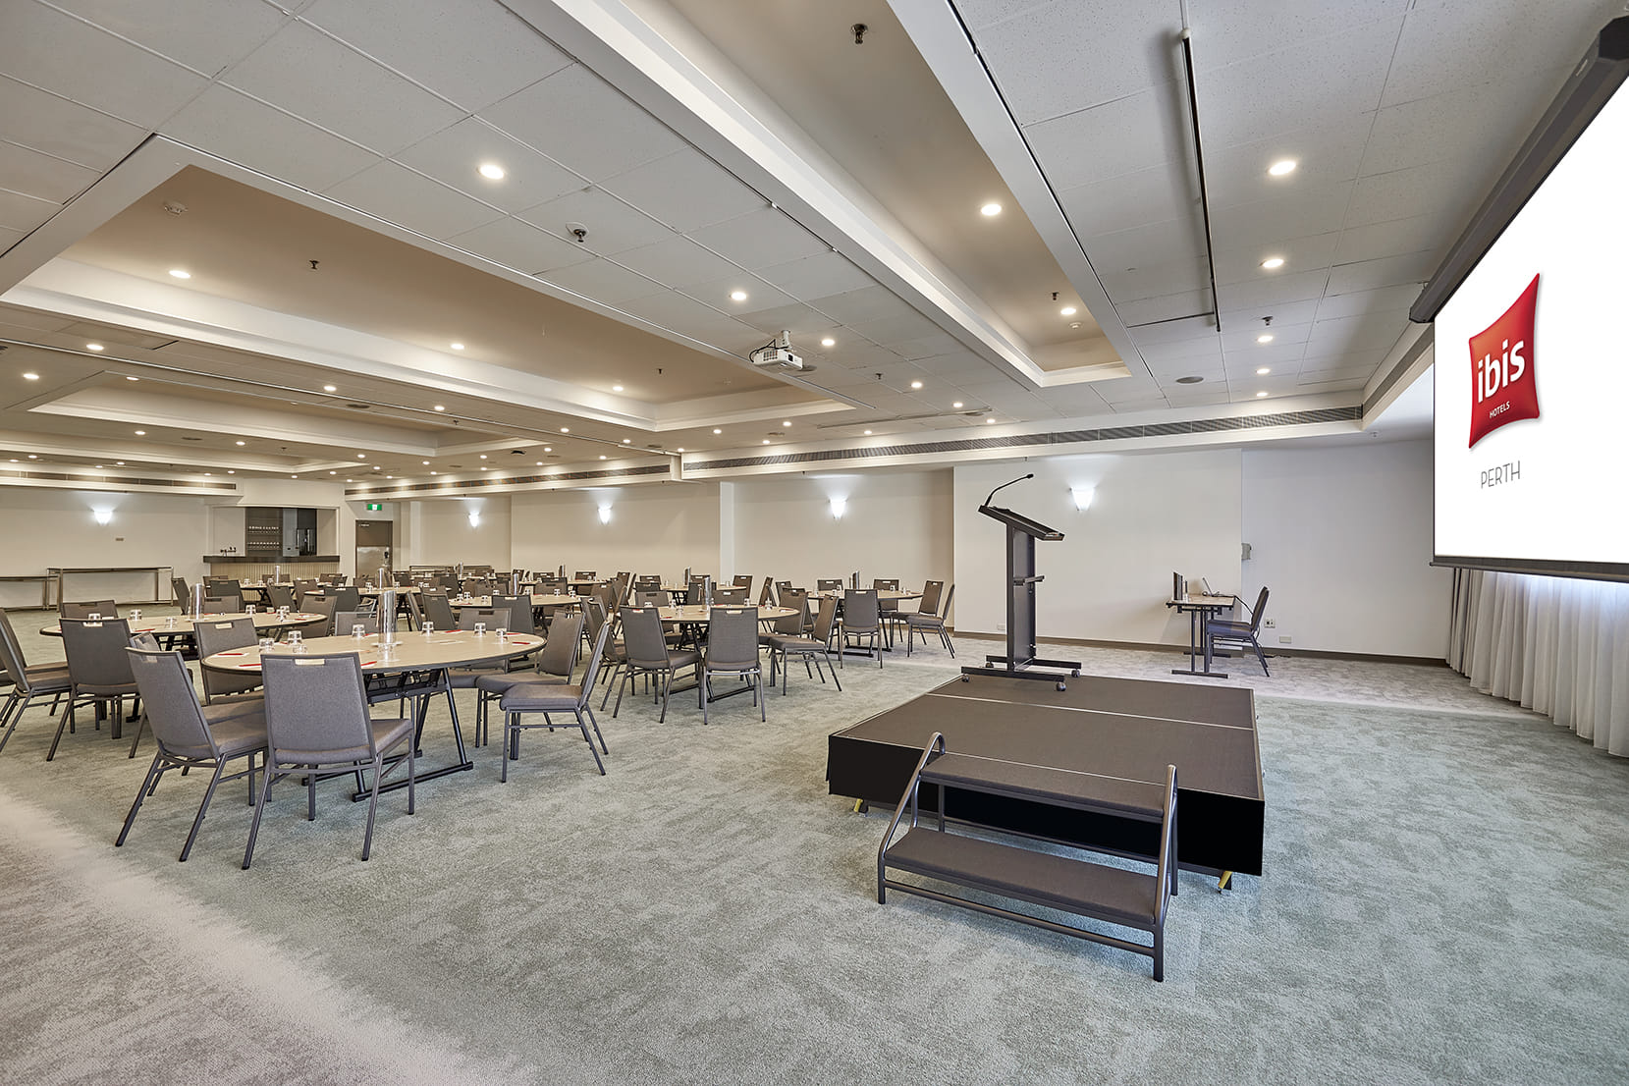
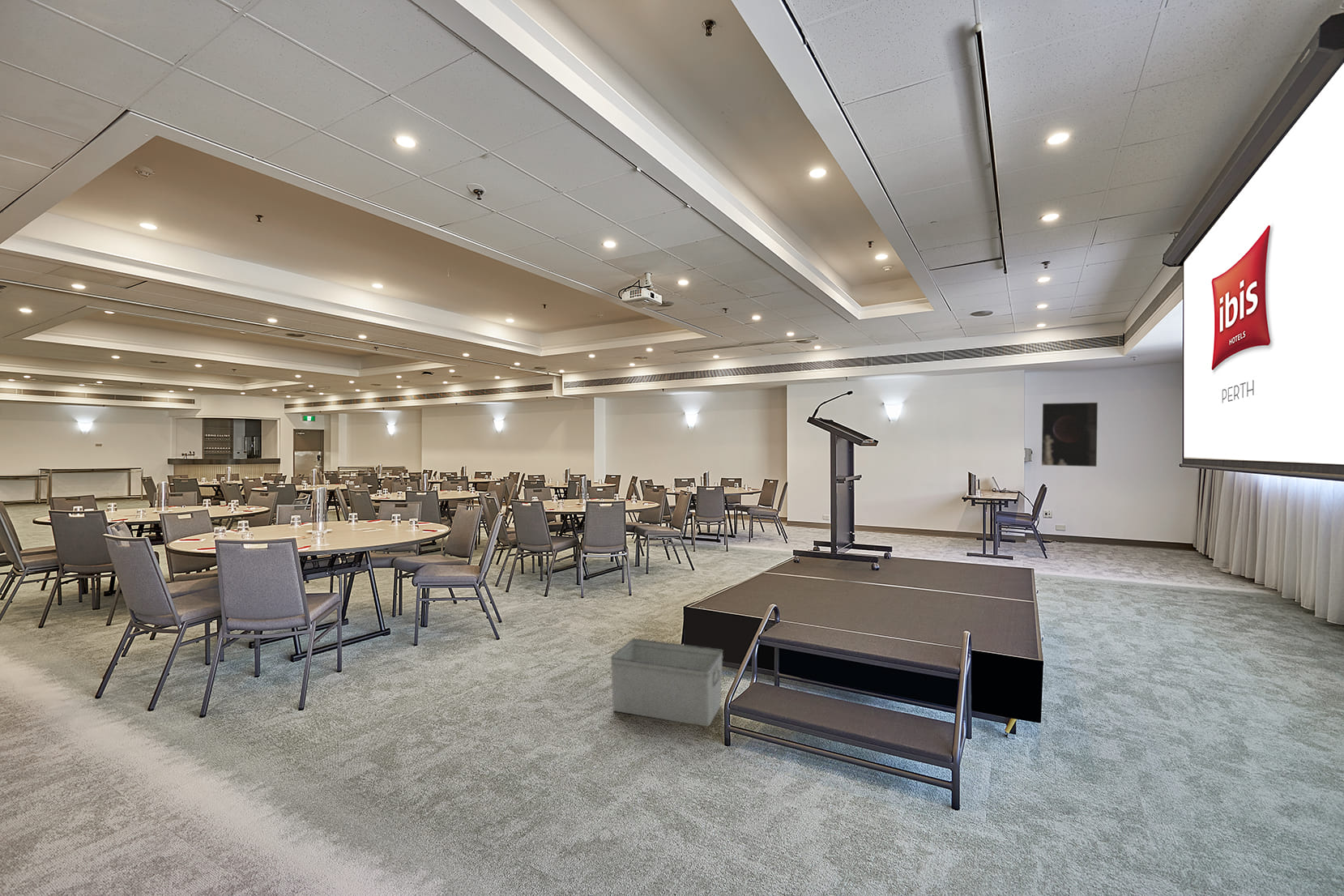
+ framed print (1069, 434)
+ storage bin (667, 681)
